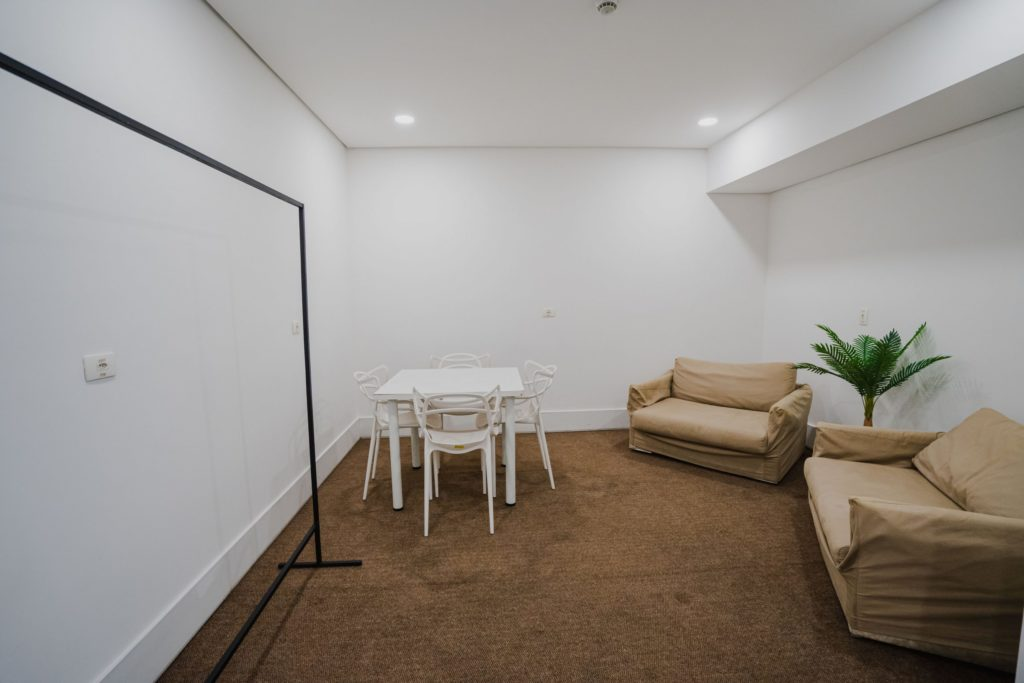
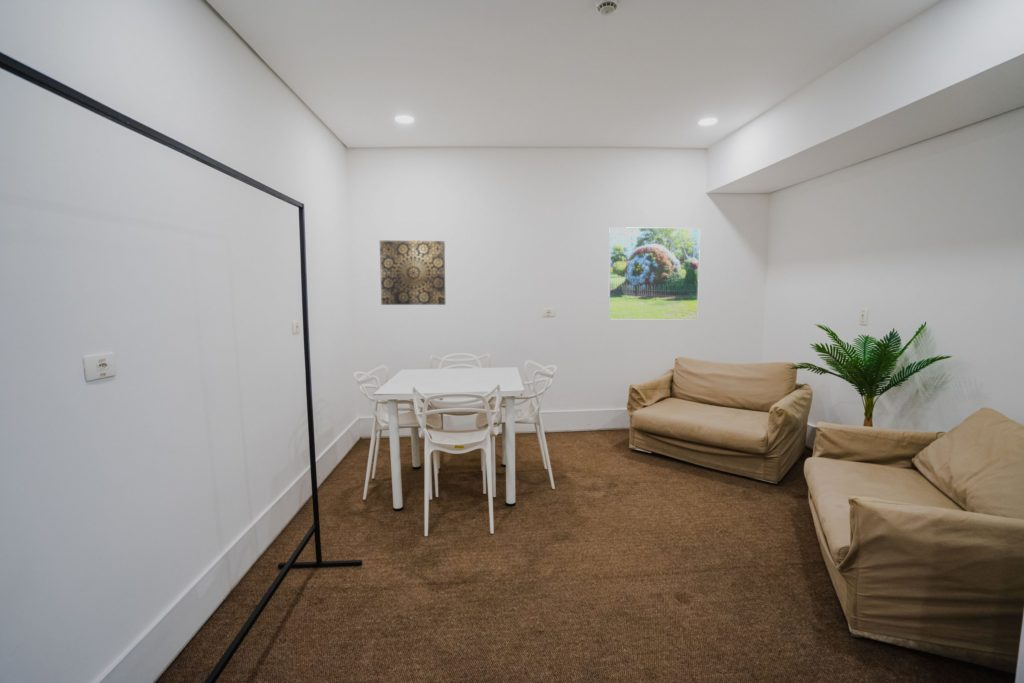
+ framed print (653, 274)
+ wall art (413, 273)
